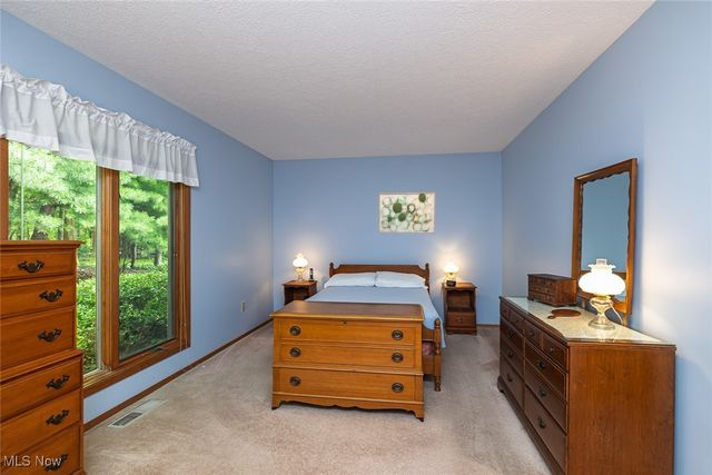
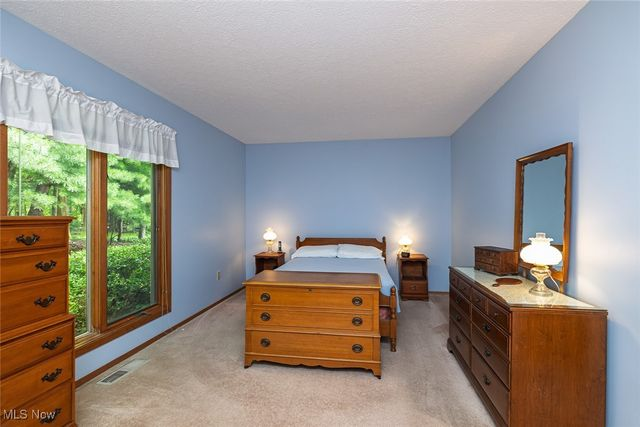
- wall art (406, 212)
